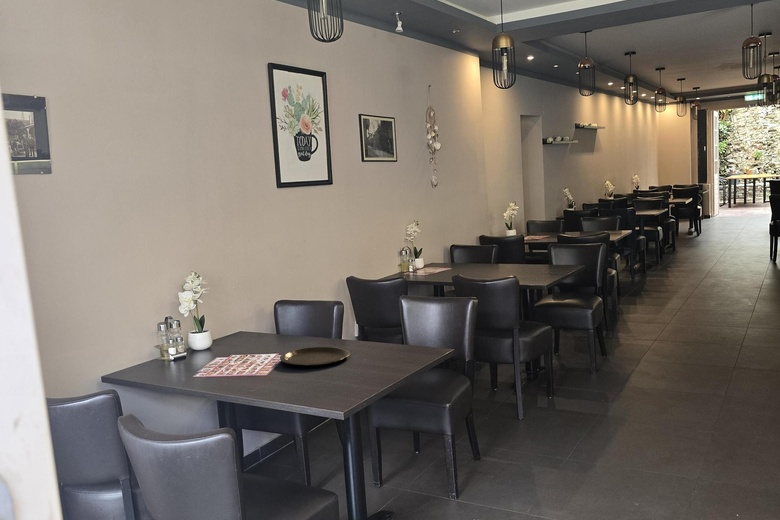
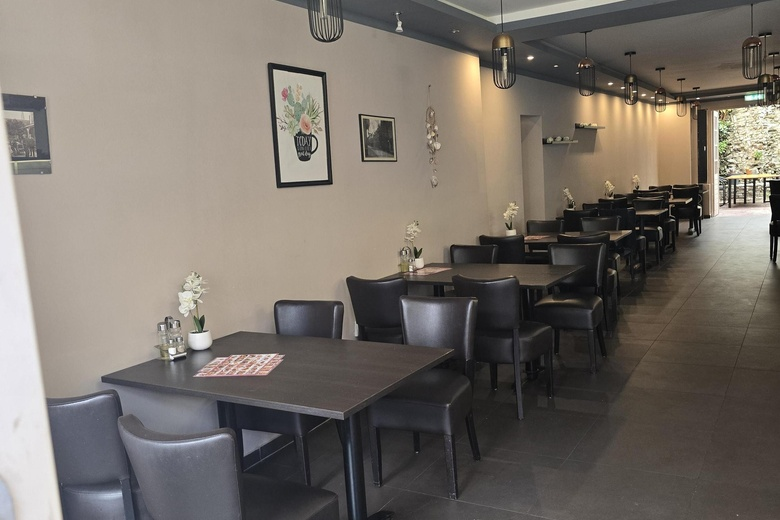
- plate (315, 356)
